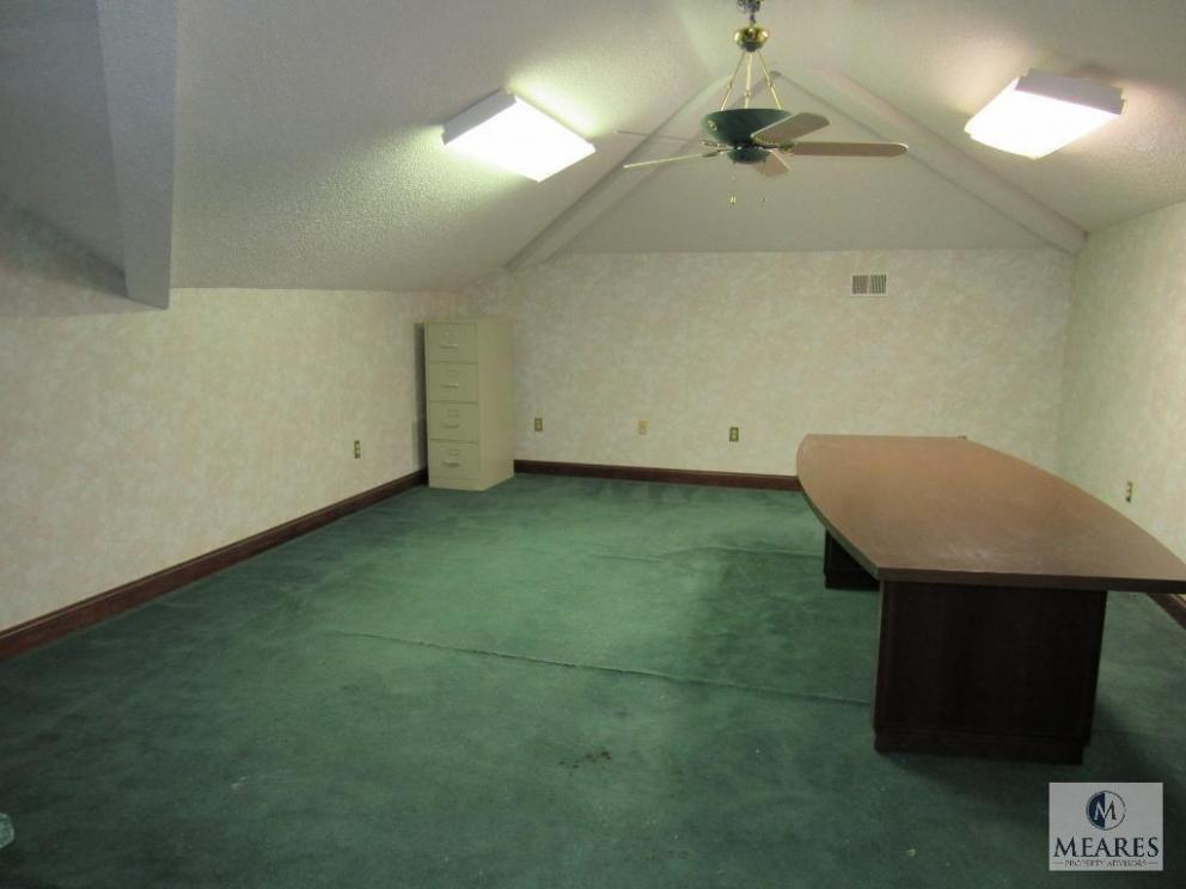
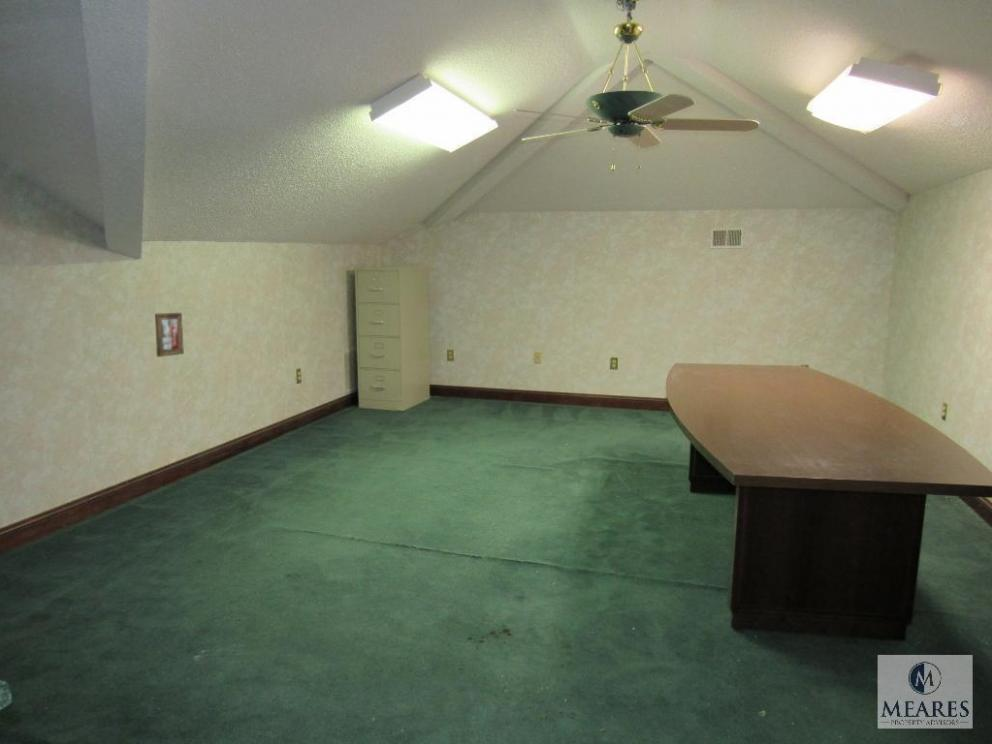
+ picture frame (169, 334)
